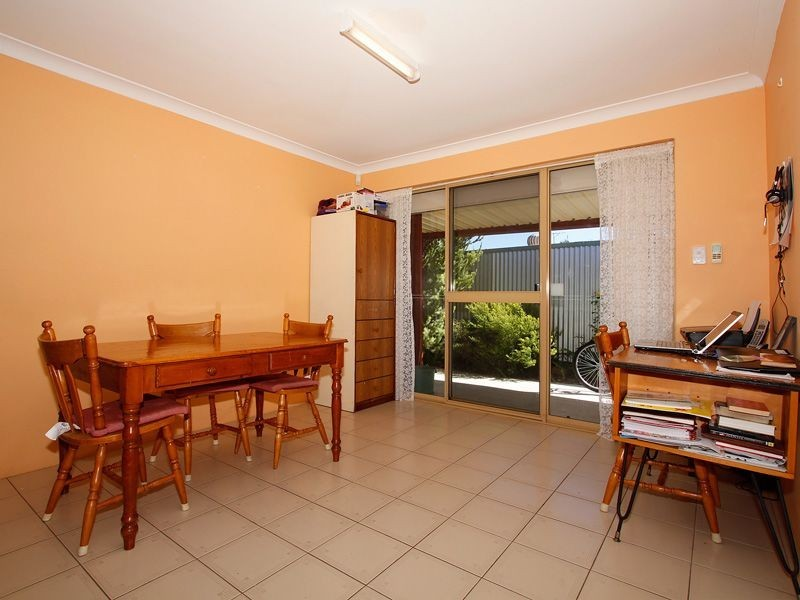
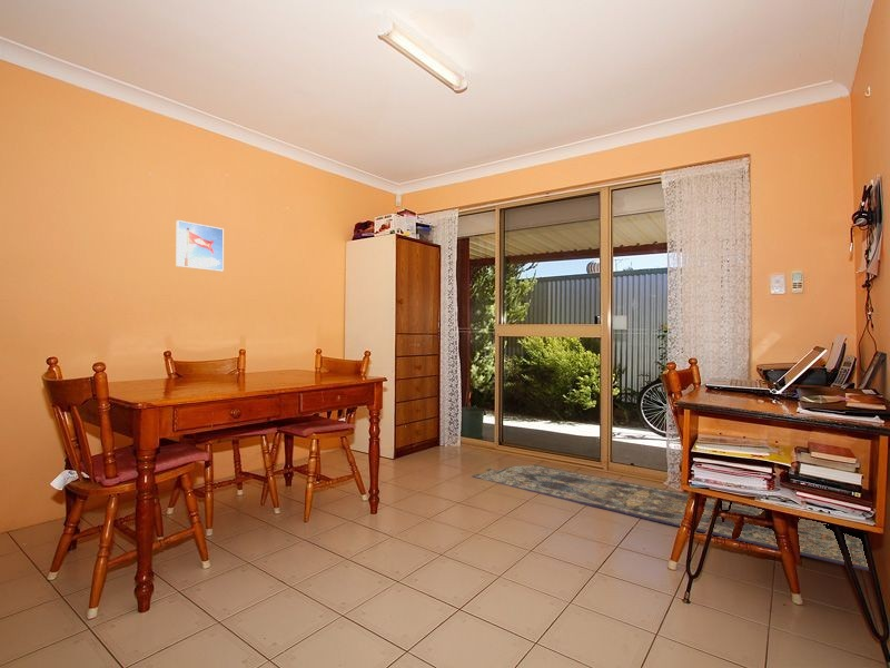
+ rug (639, 499)
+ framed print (200, 246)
